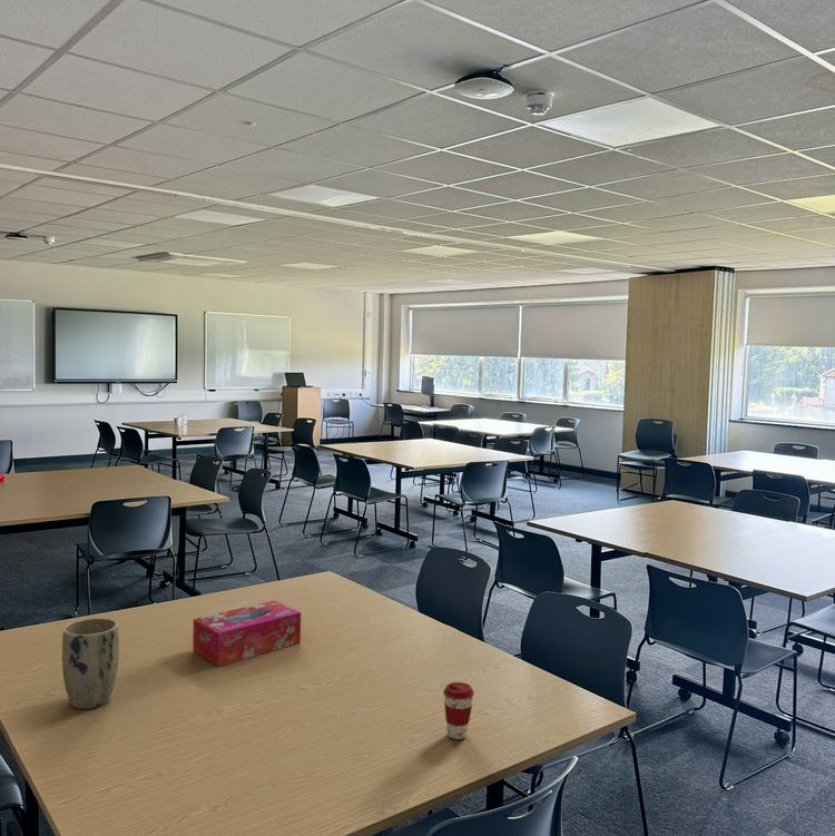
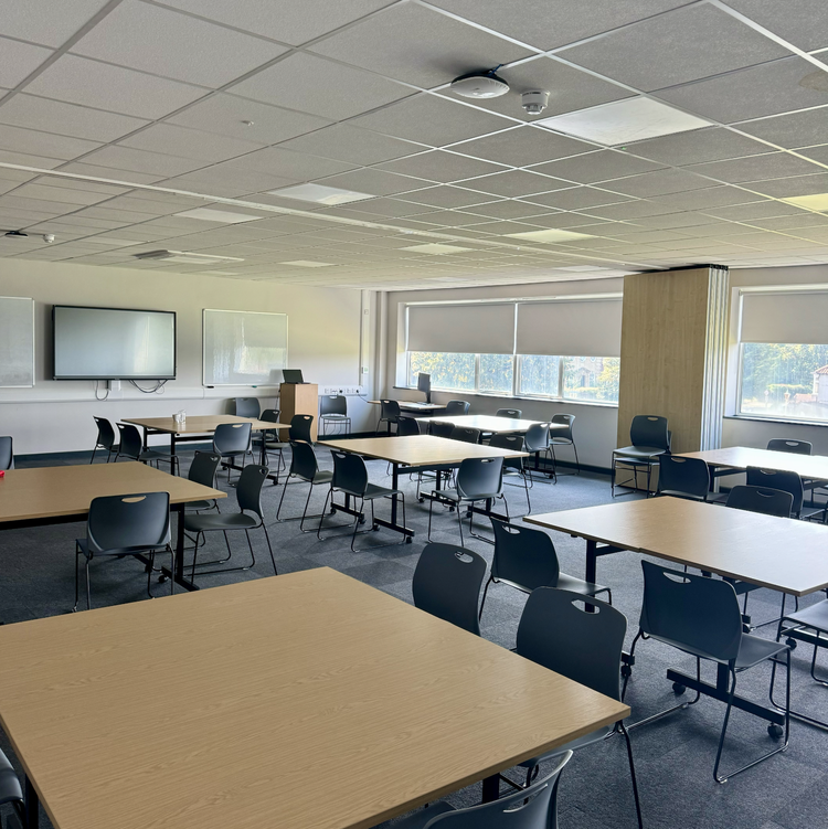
- plant pot (90, 663)
- coffee cup (458, 710)
- tissue box (247, 631)
